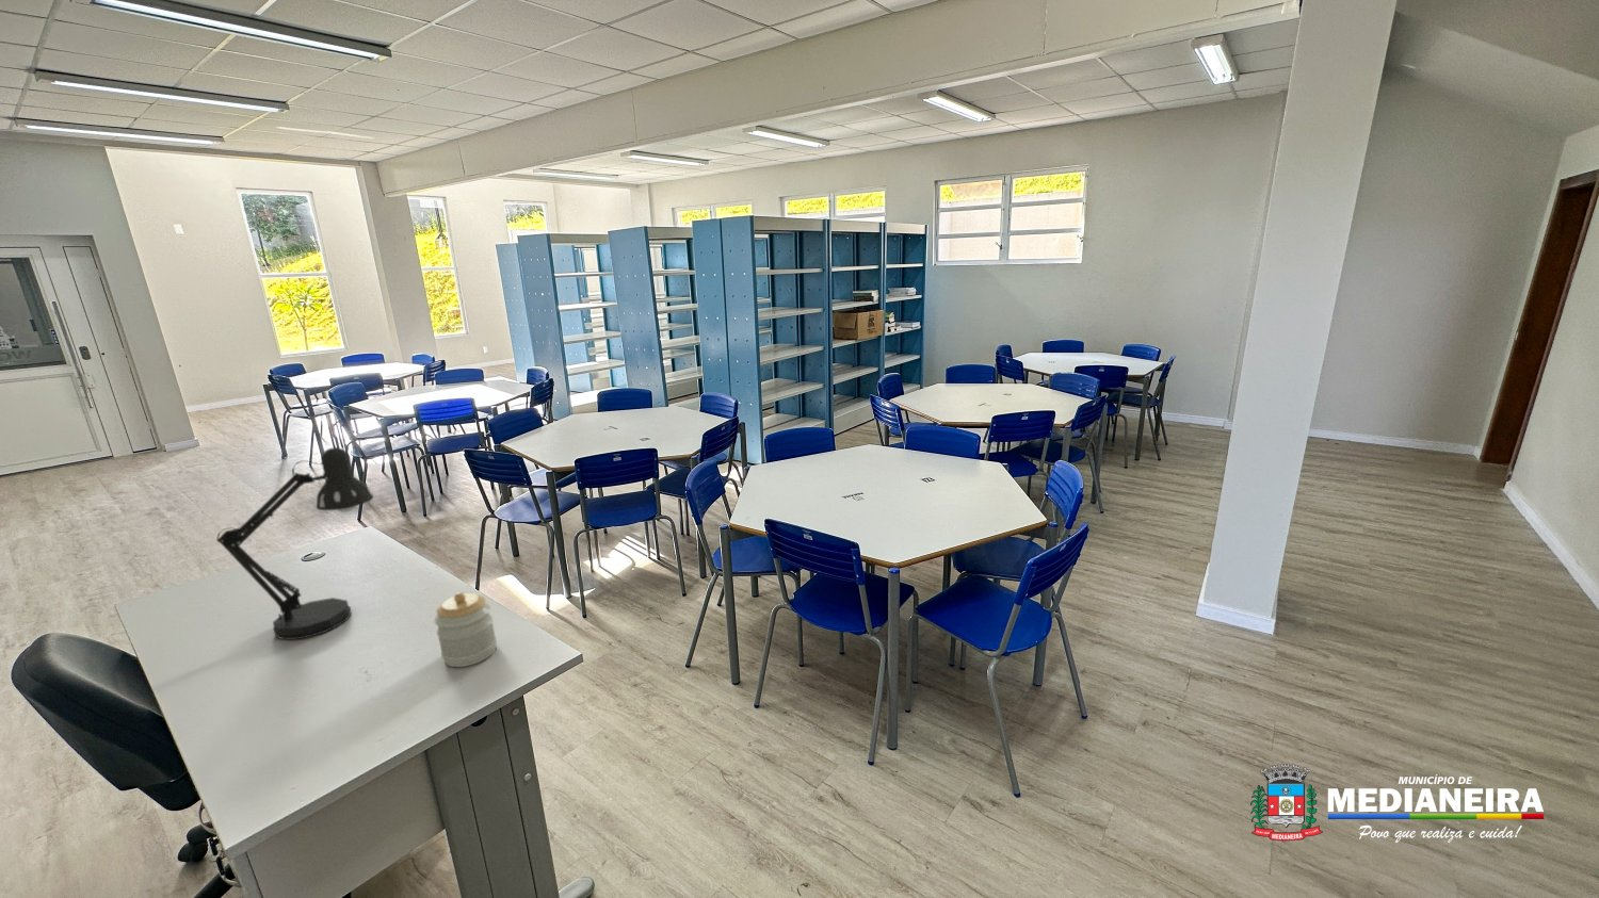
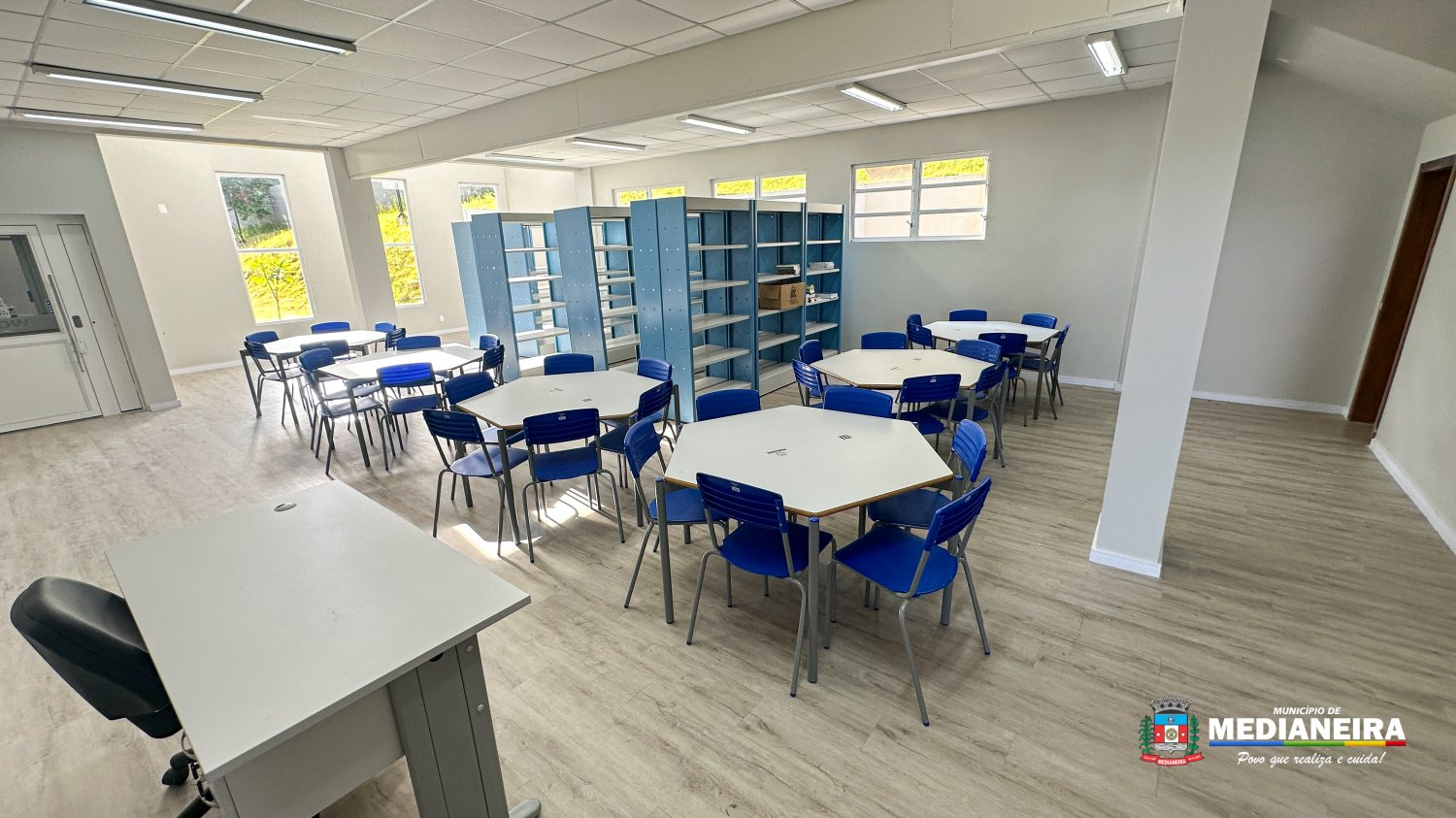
- desk lamp (318, 509)
- jar (465, 624)
